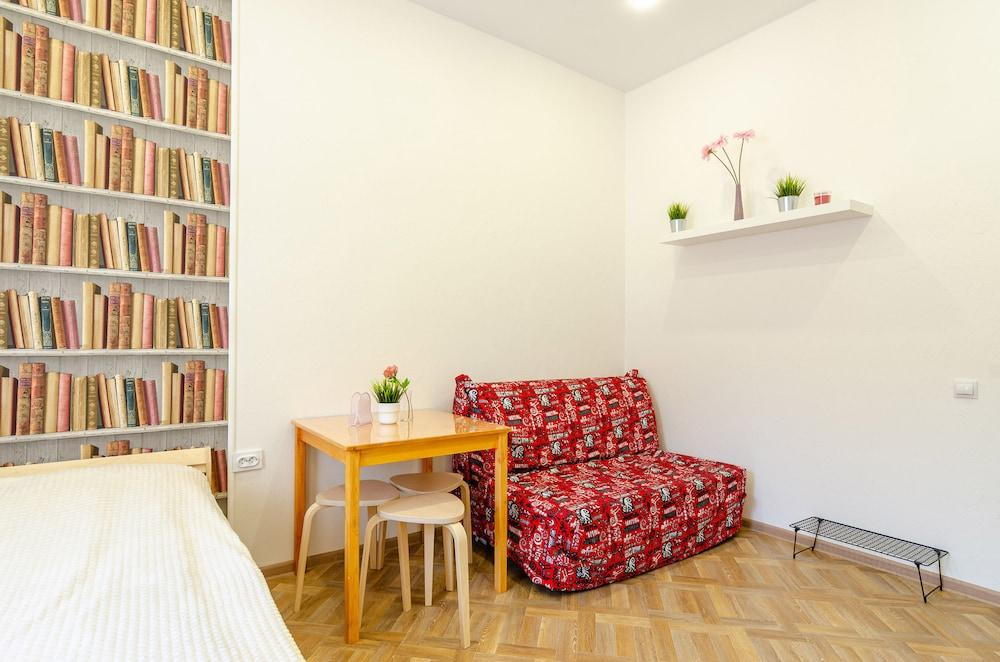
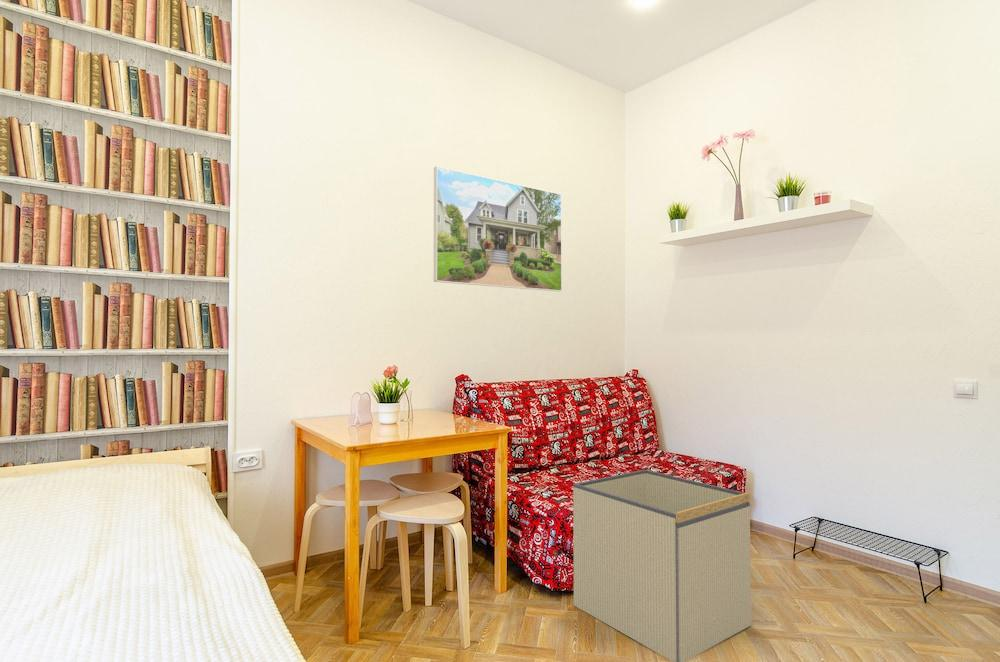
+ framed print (502, 234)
+ storage bin (659, 551)
